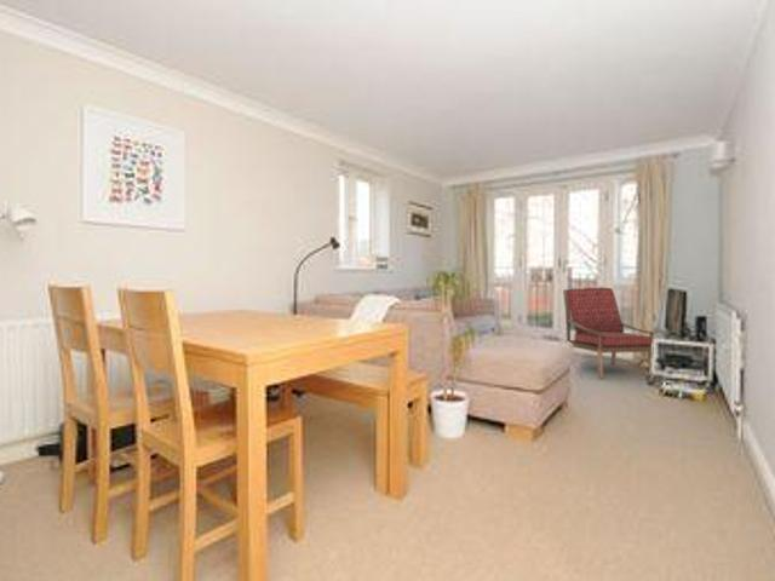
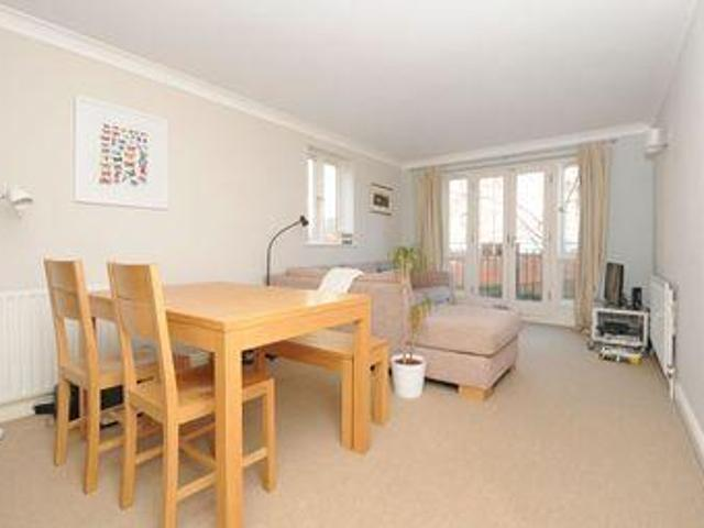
- armchair (605, 328)
